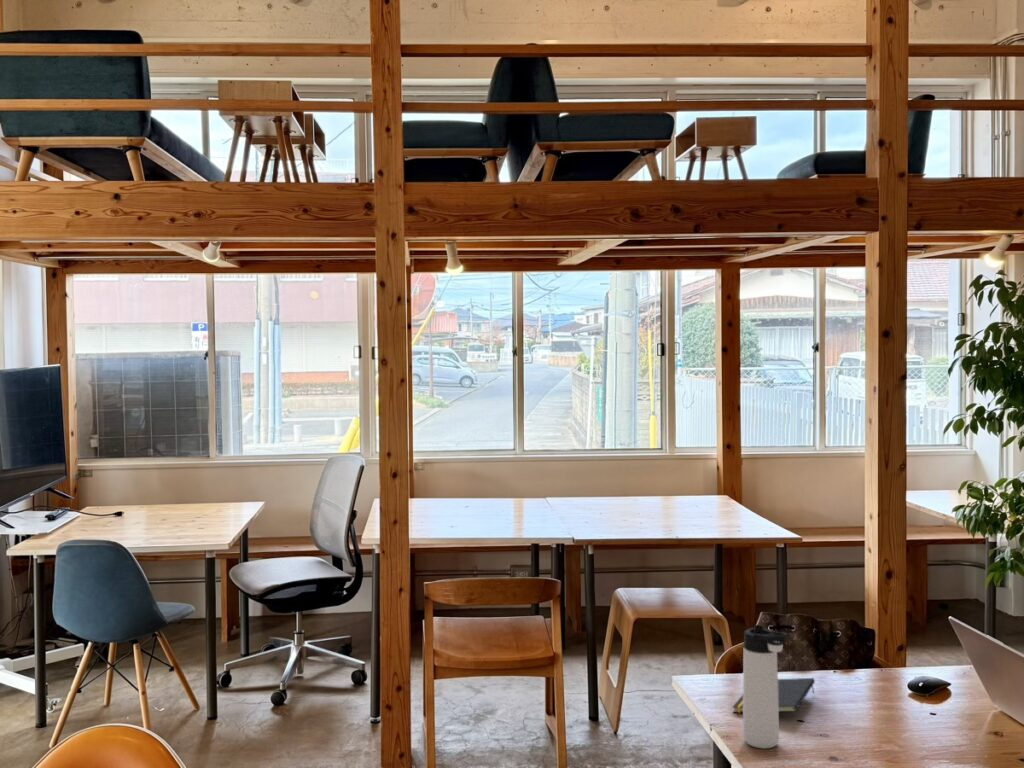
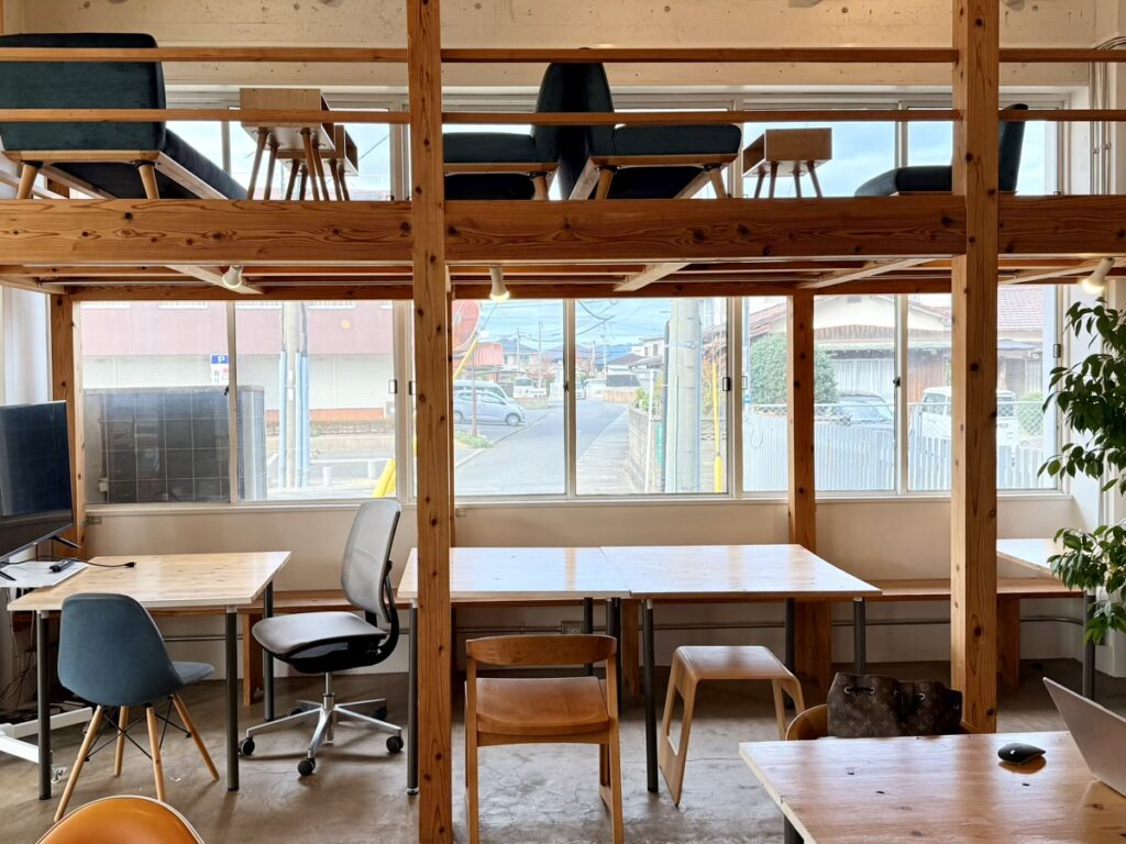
- notepad (778, 694)
- thermos bottle (766, 687)
